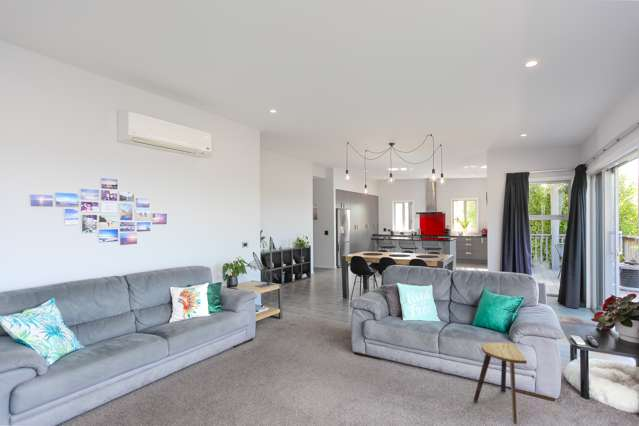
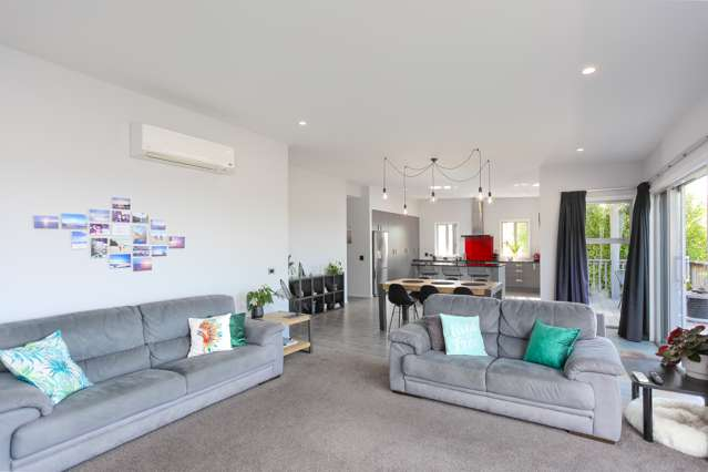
- stool (501, 375)
